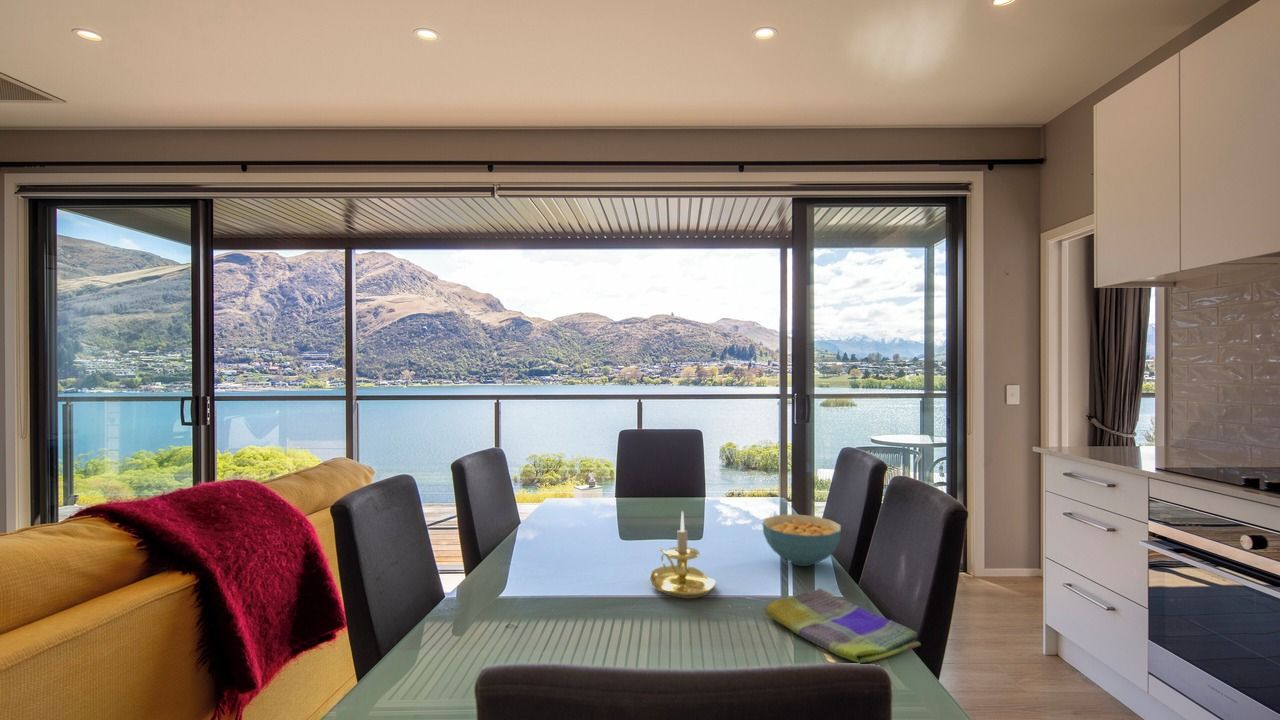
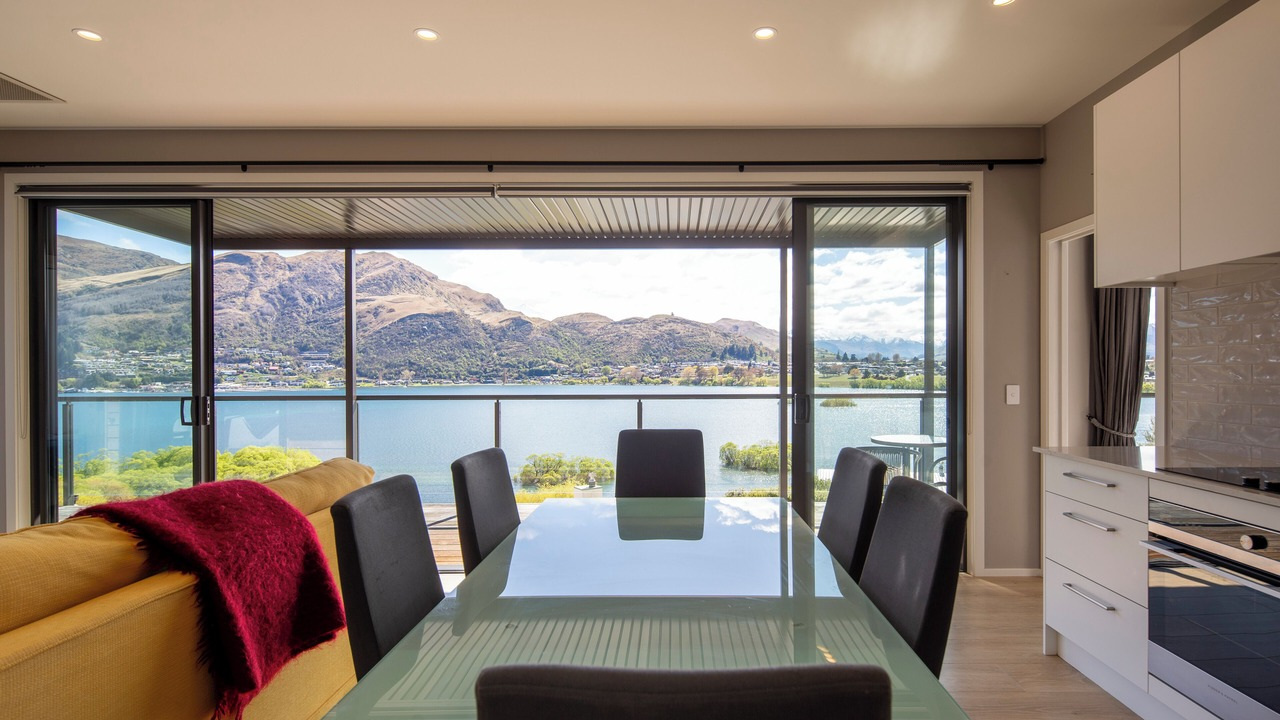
- dish towel (836, 622)
- cereal bowl (801, 543)
- candle holder (679, 547)
